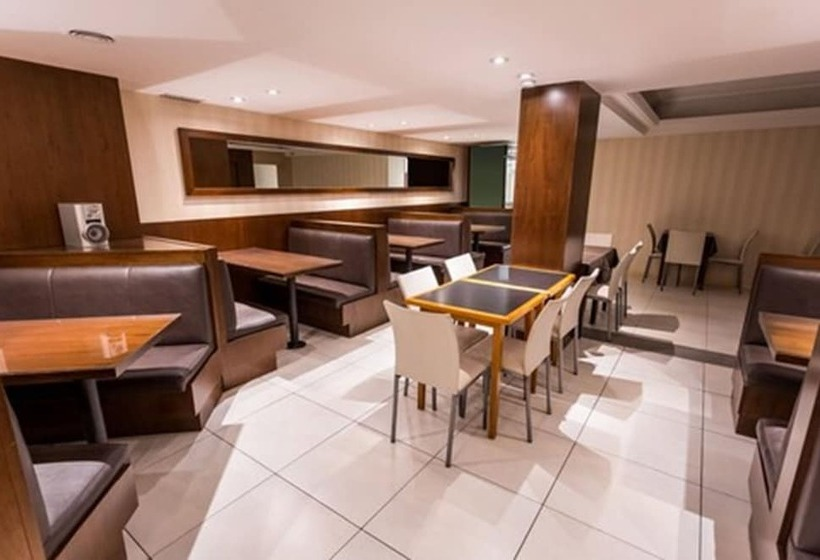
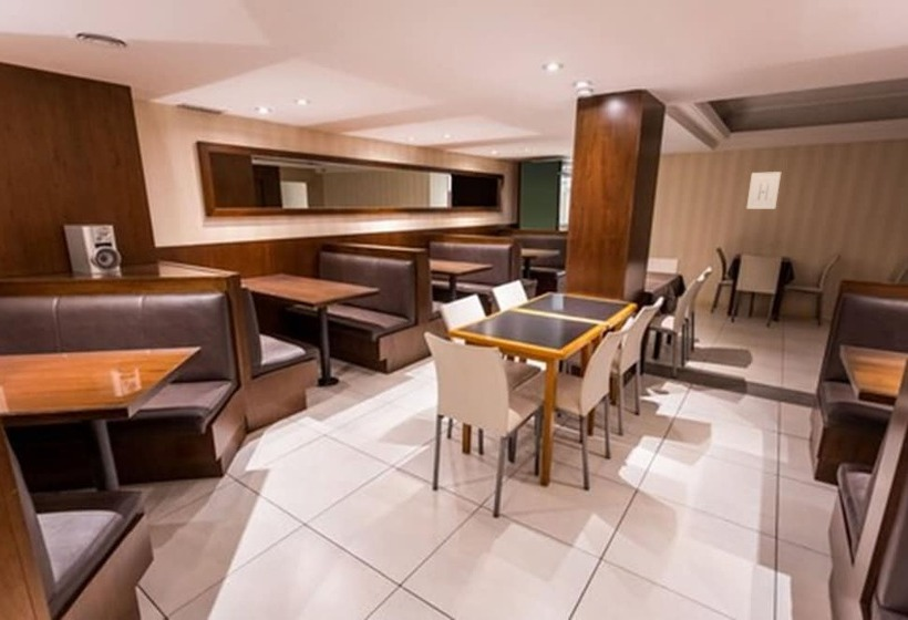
+ wall art (763, 190)
